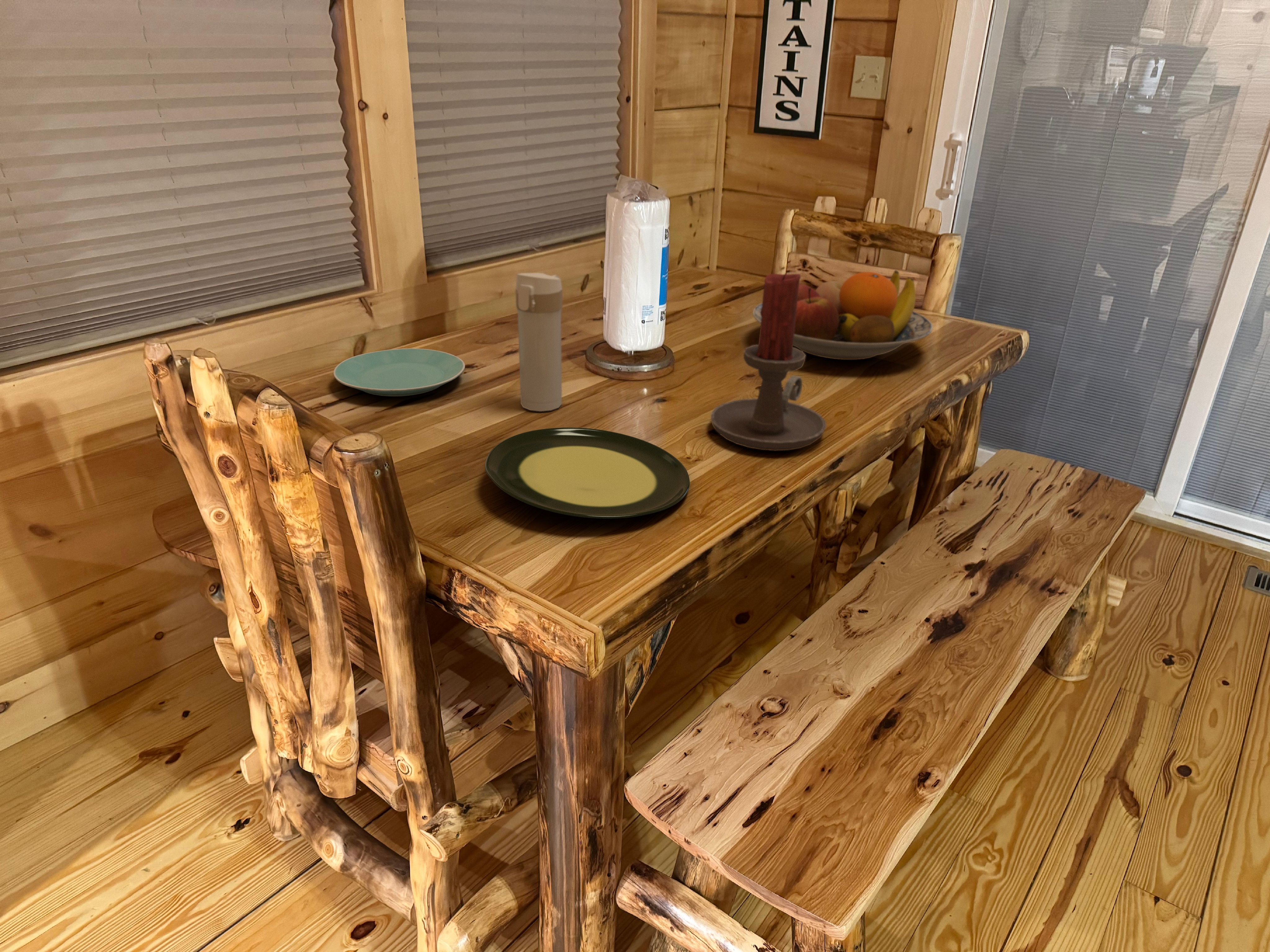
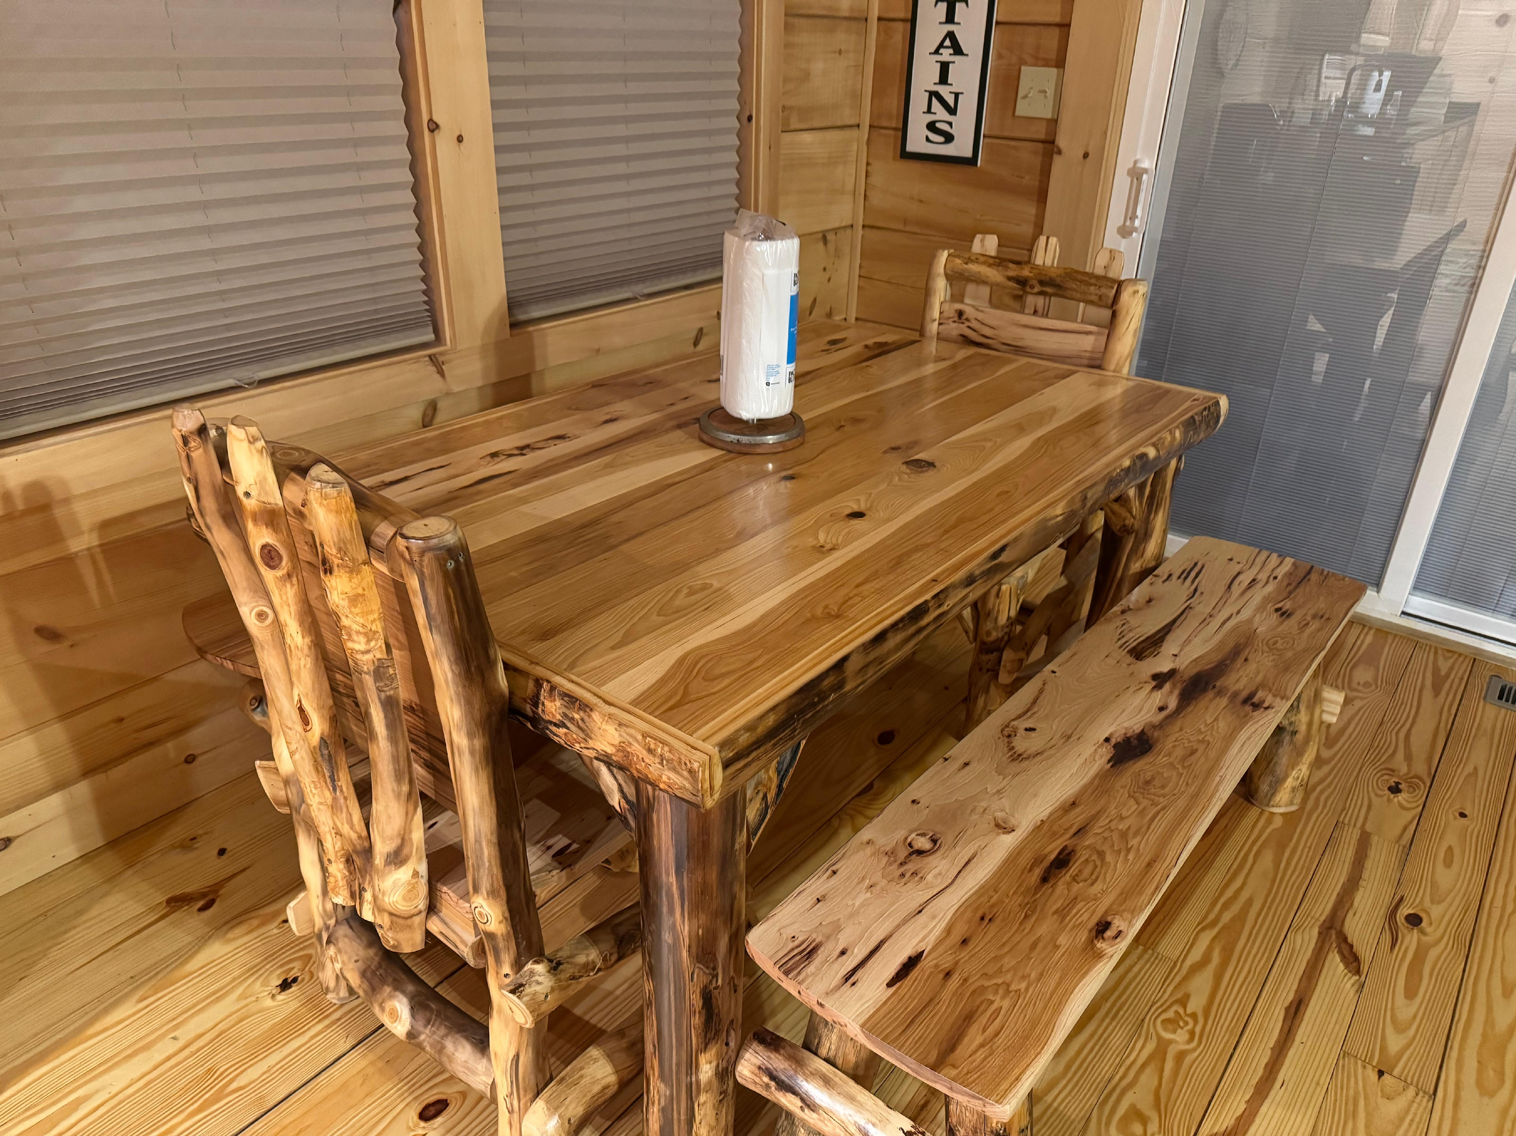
- plate (589, 471)
- fruit bowl (842, 310)
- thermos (539, 340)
- plate (401, 374)
- candle holder (780, 351)
